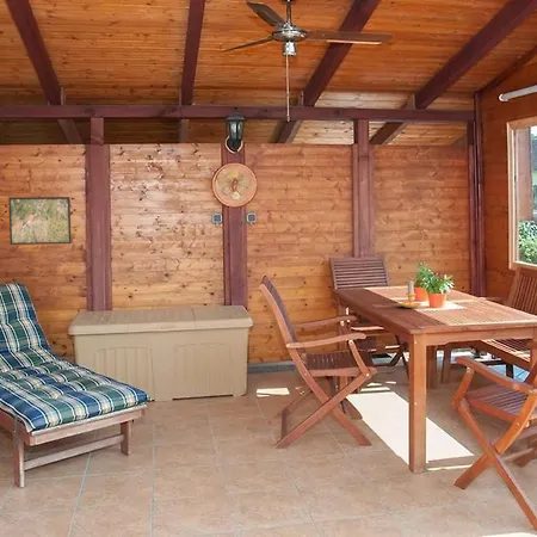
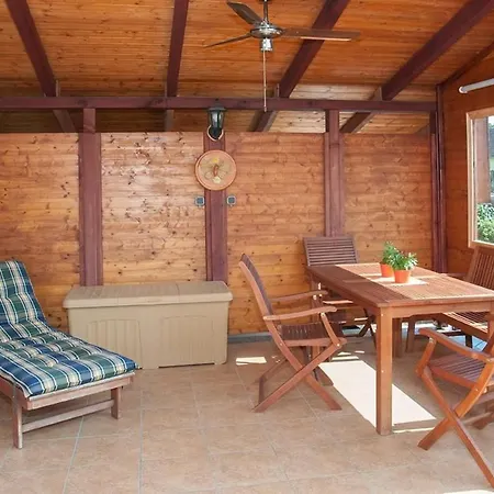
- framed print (39, 220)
- candle (409, 292)
